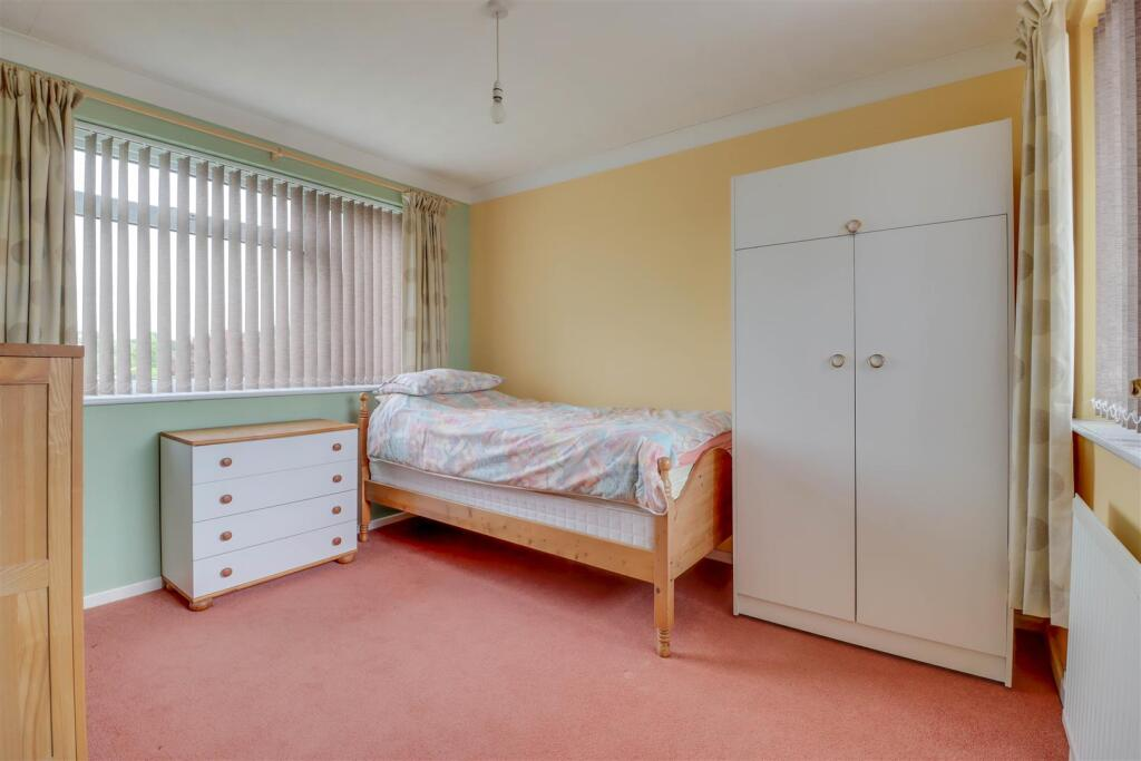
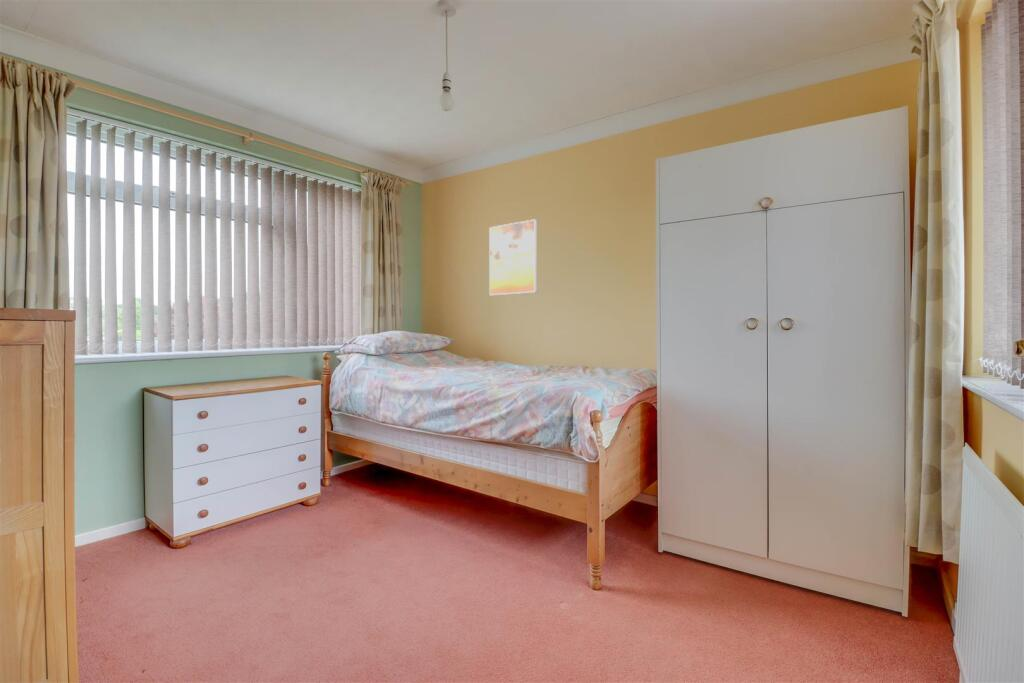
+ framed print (512, 258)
